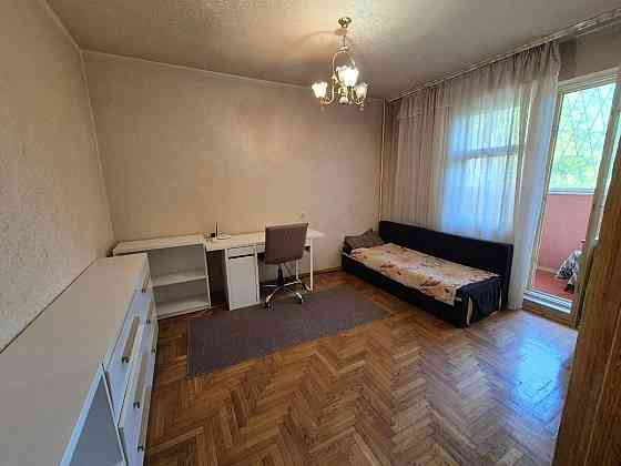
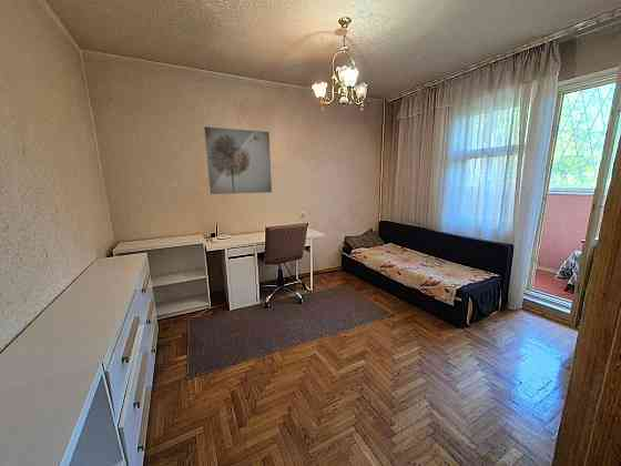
+ wall art (240, 162)
